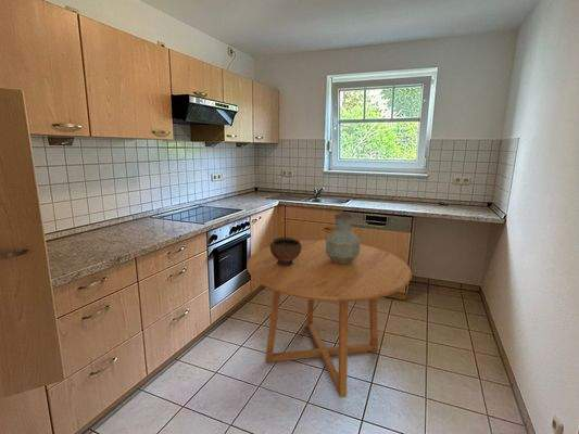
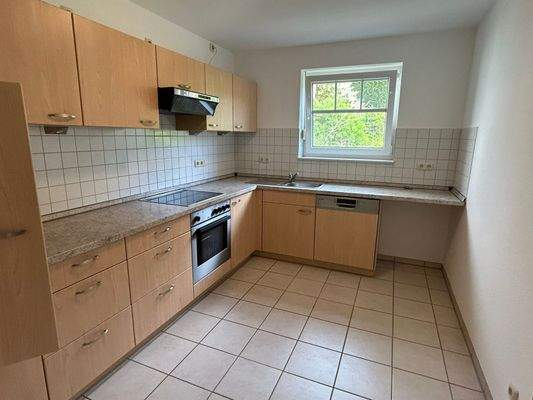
- dining table (326, 301)
- bowl (286, 252)
- vase (342, 238)
